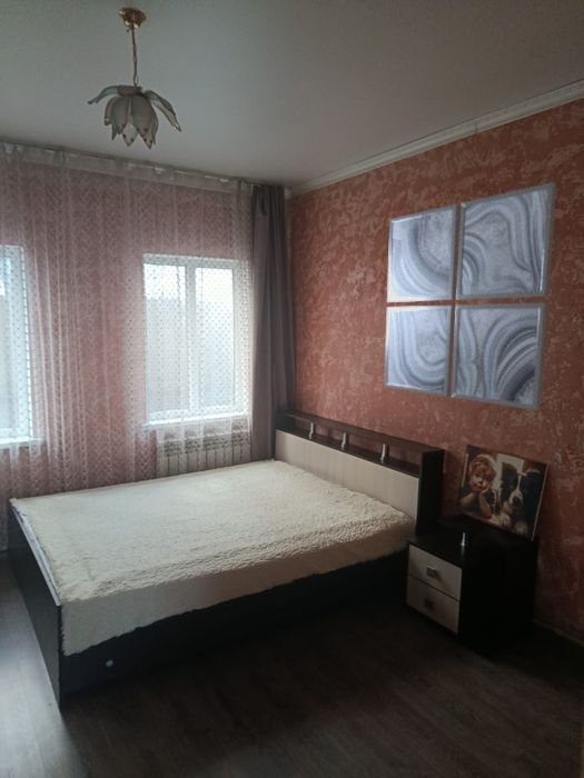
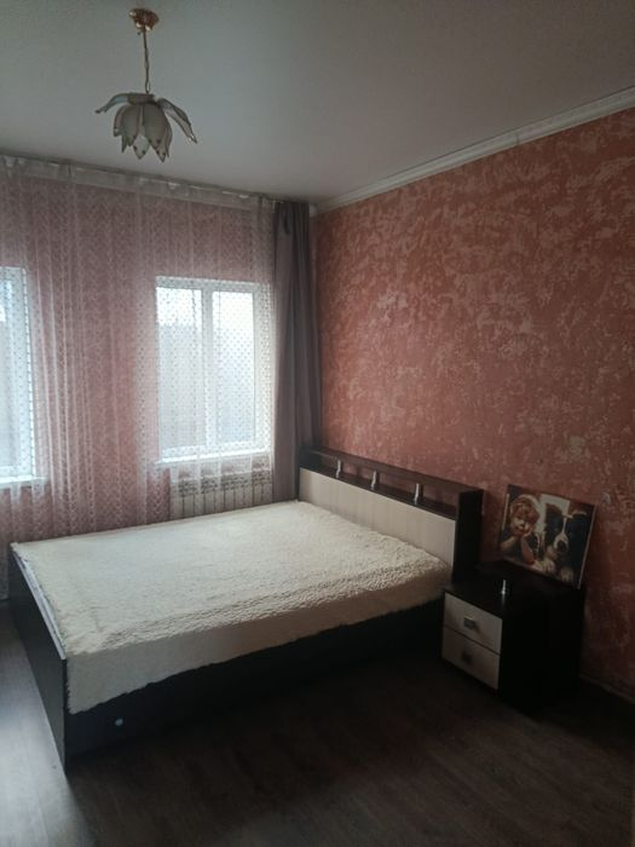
- wall art (456, 305)
